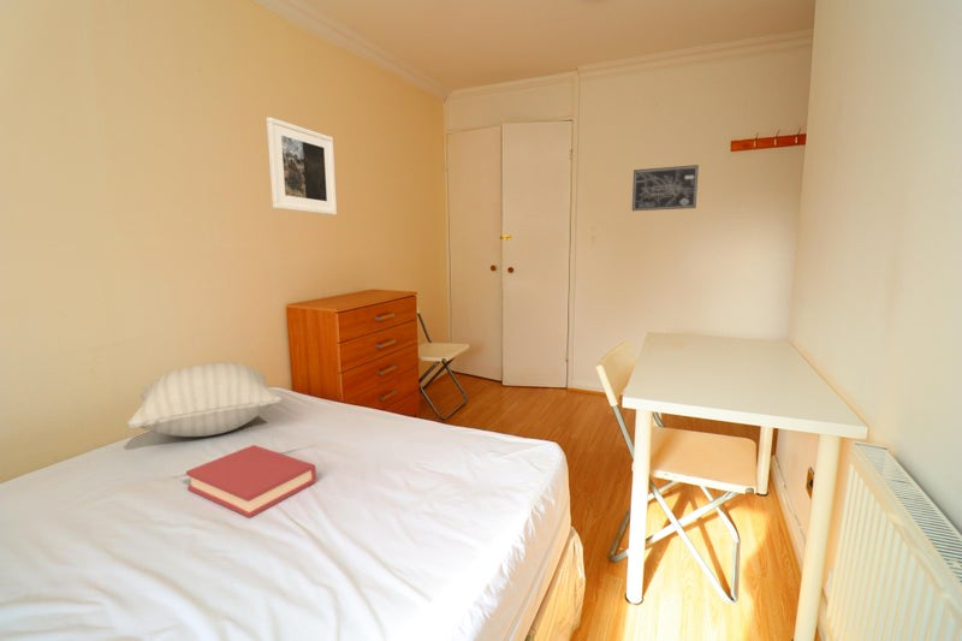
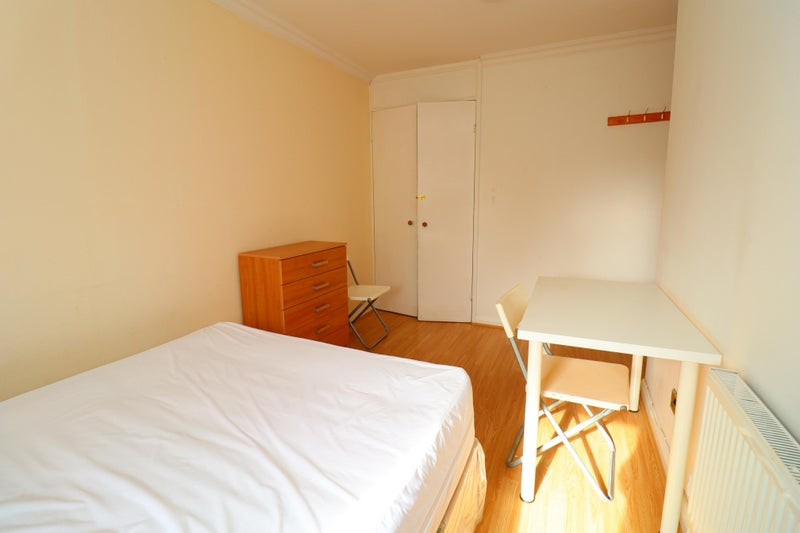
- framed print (304, 170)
- wall art (664, 188)
- pillow (208, 396)
- hardback book (253, 476)
